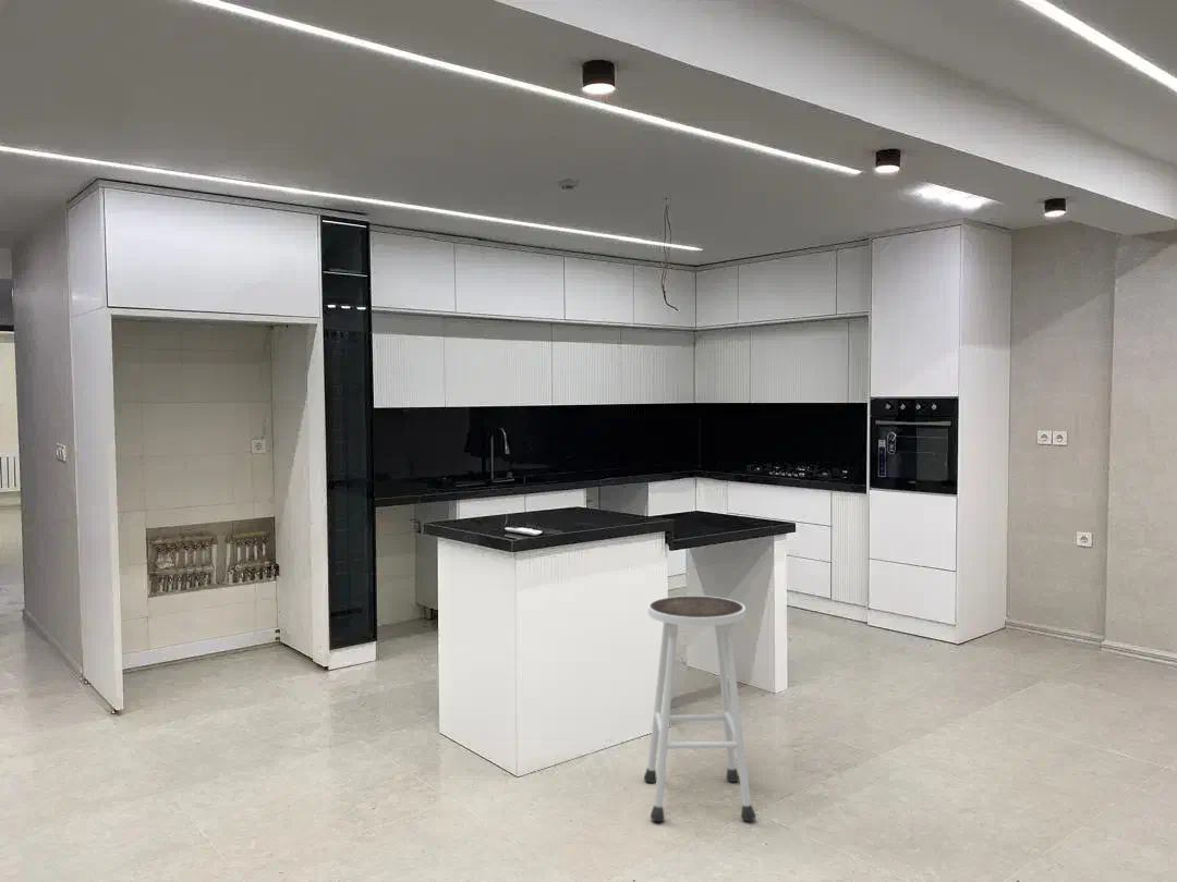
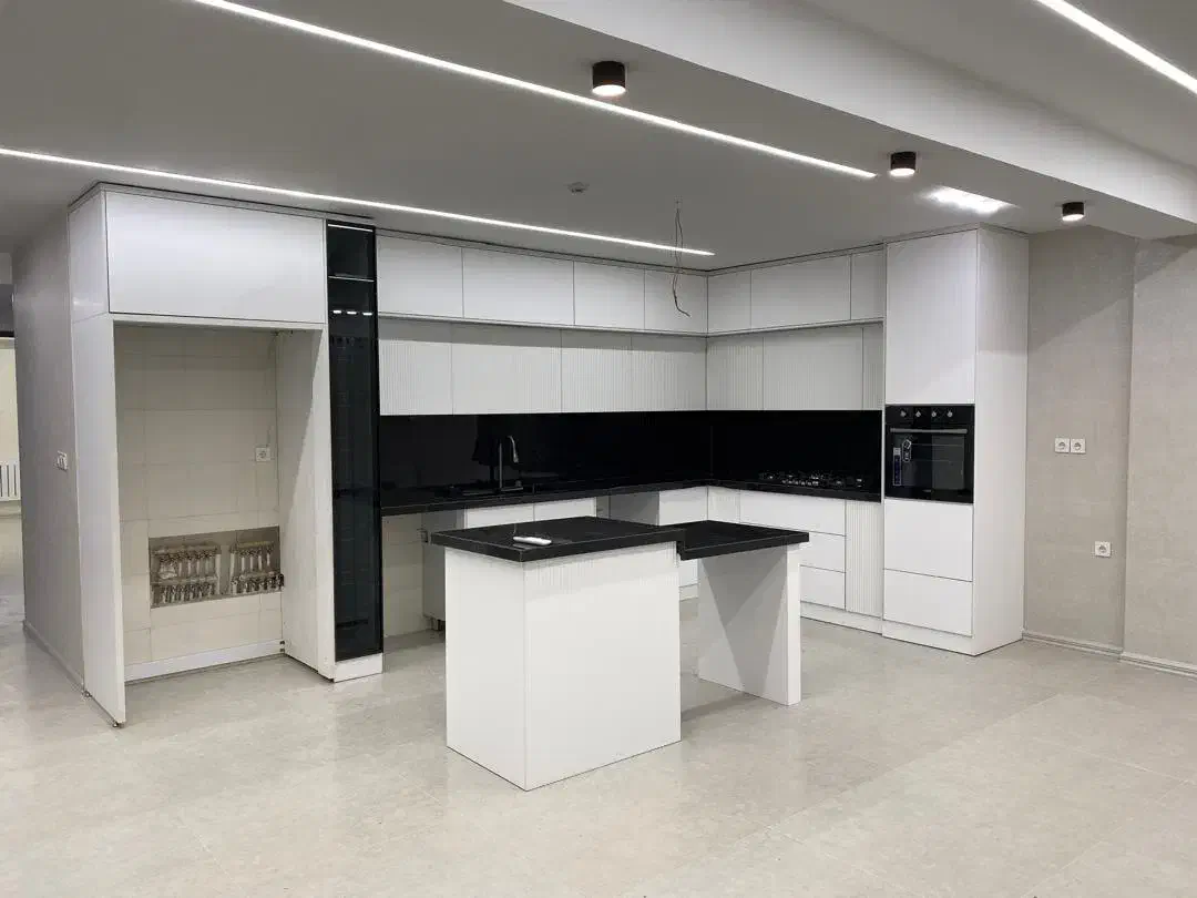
- stool (696, 715)
